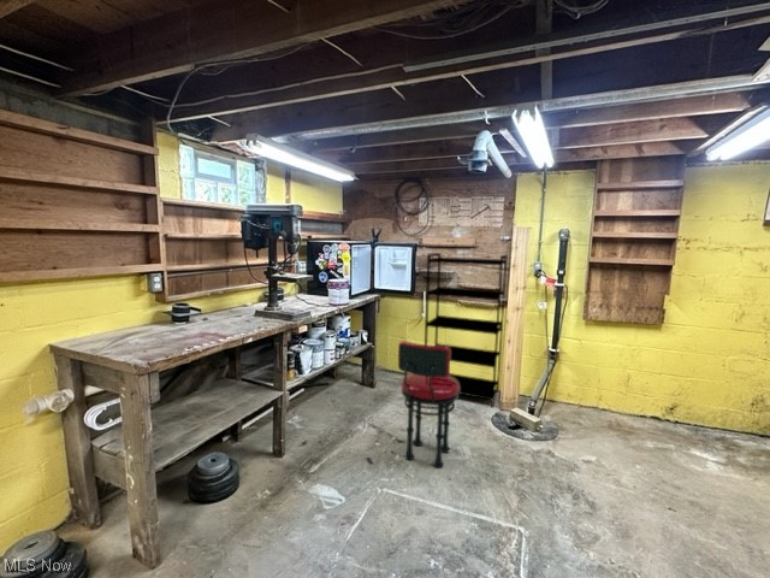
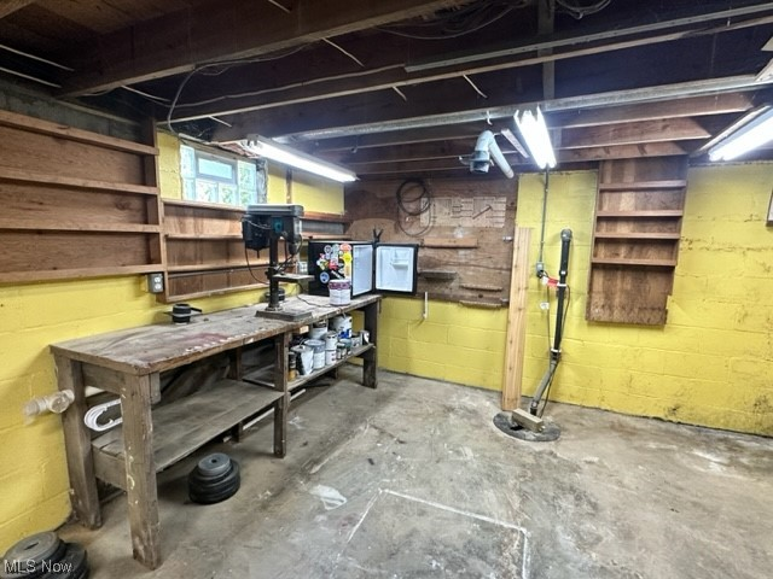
- shelving unit (464, 324)
- stool (427, 399)
